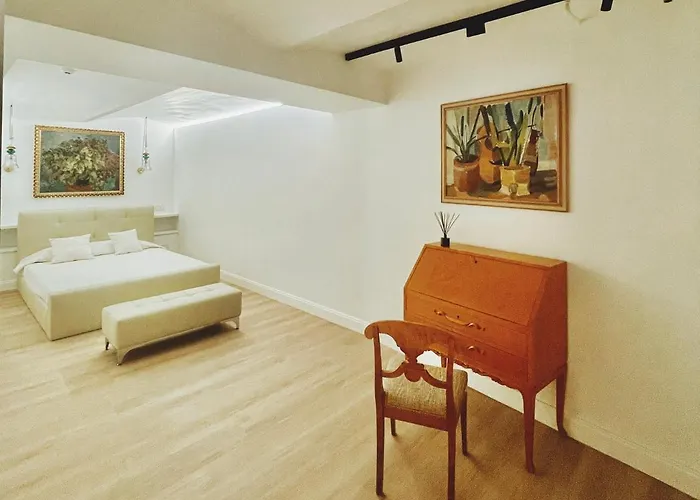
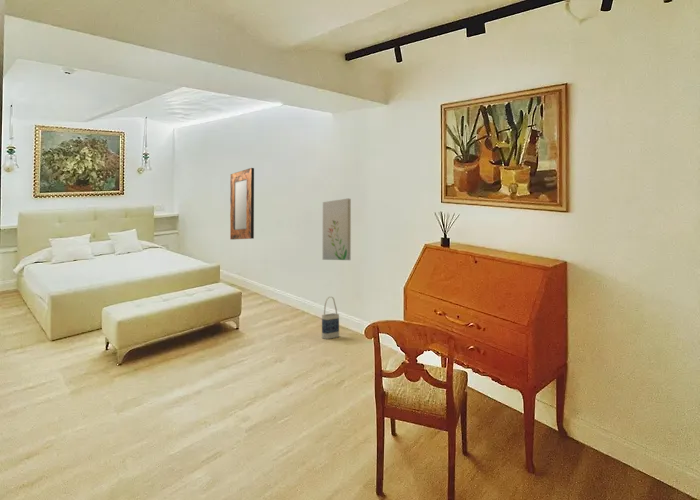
+ wall art (336, 230)
+ home mirror (241, 205)
+ bag (330, 316)
